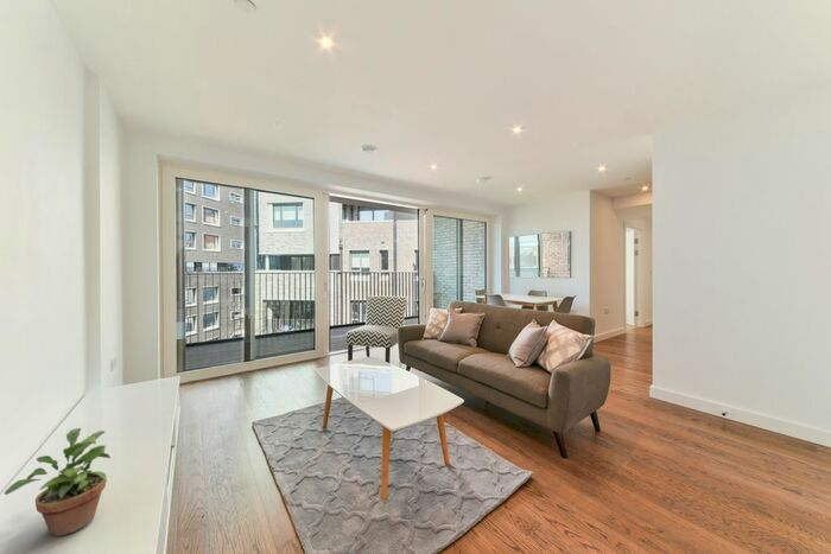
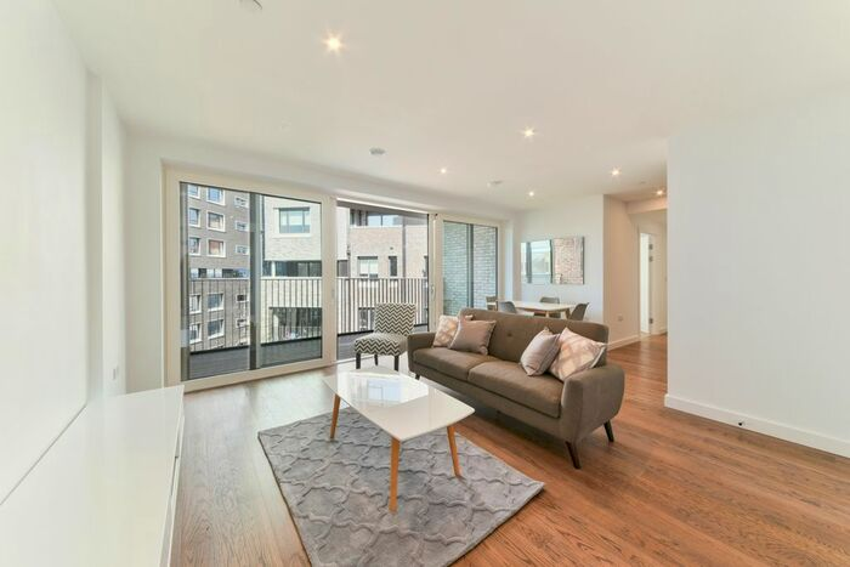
- potted plant (65, 479)
